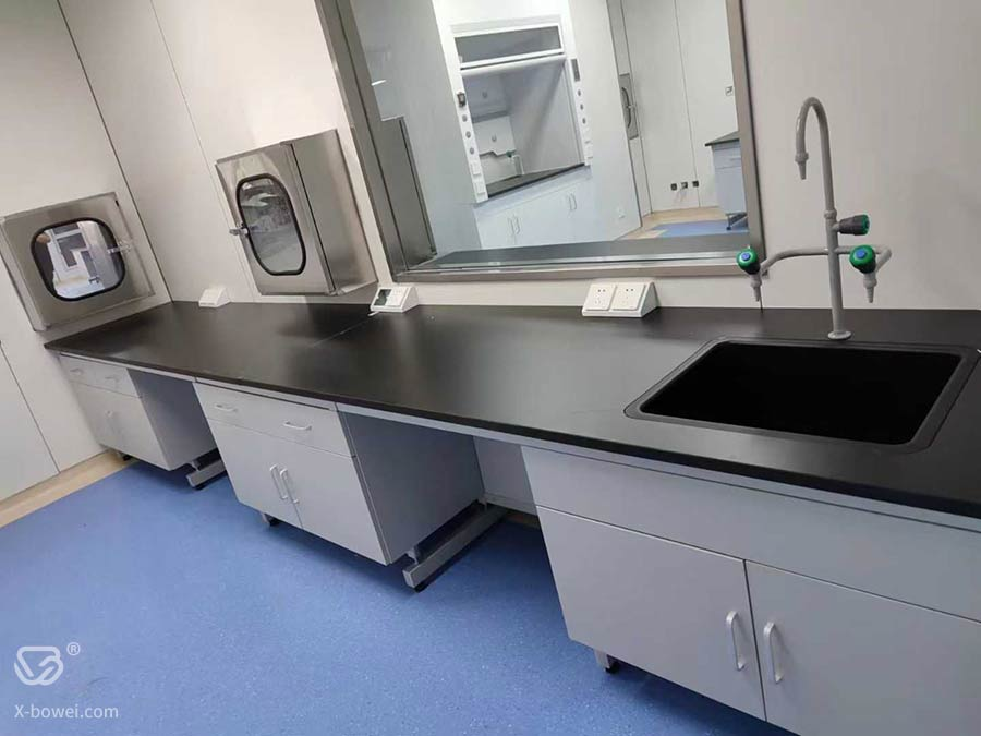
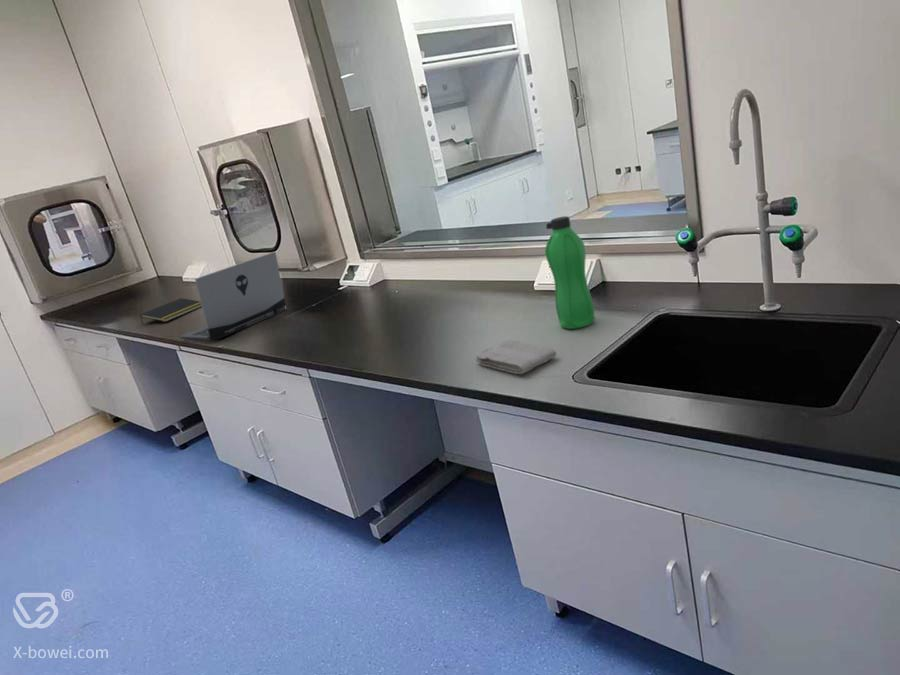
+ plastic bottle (568, 272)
+ notepad (173, 309)
+ laptop computer (228, 296)
+ washcloth (514, 355)
